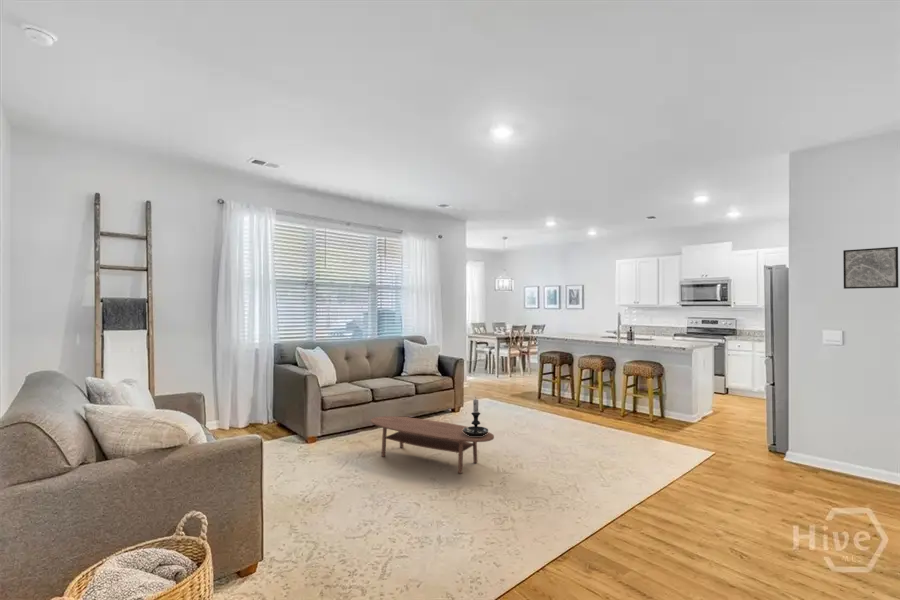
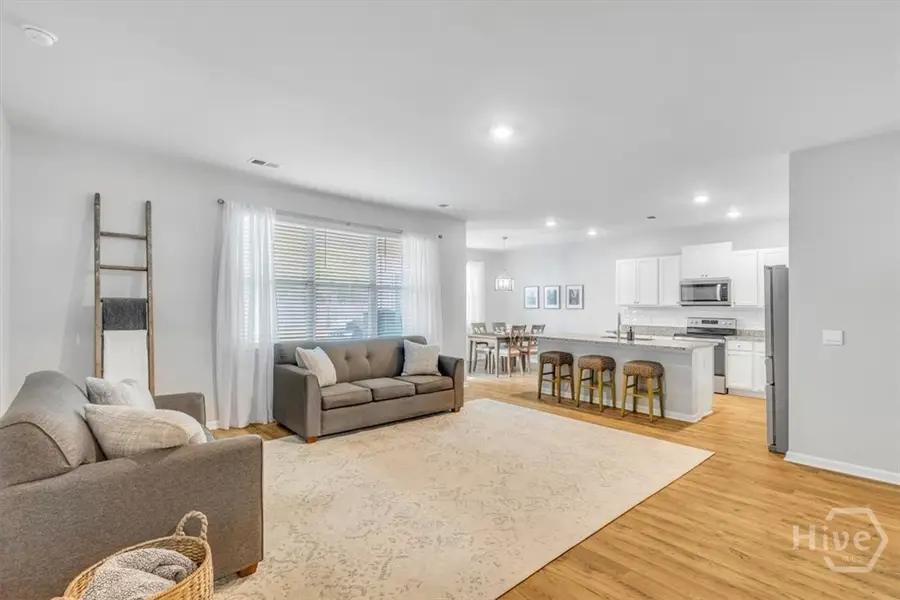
- candle holder (475, 415)
- coffee table (428, 443)
- wall art (870, 268)
